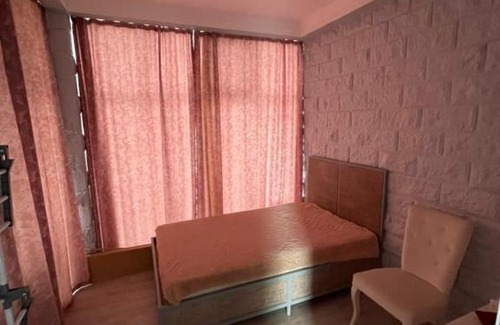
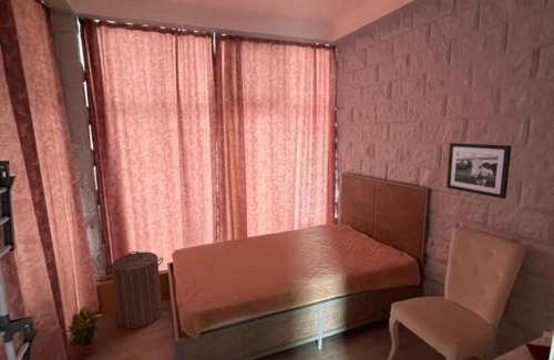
+ picture frame (475, 168)
+ laundry hamper (137, 284)
+ potted plant (84, 330)
